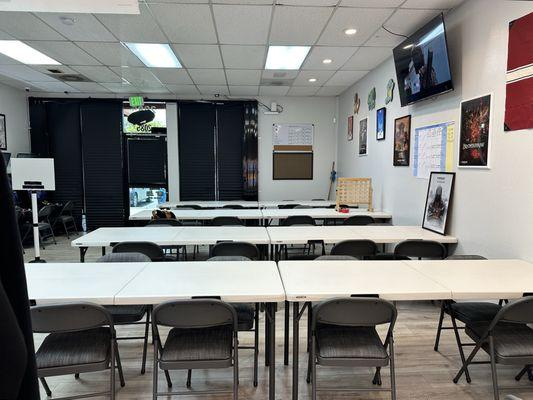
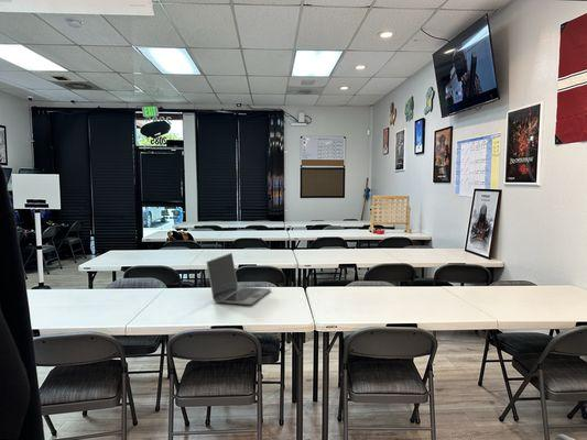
+ laptop (236, 277)
